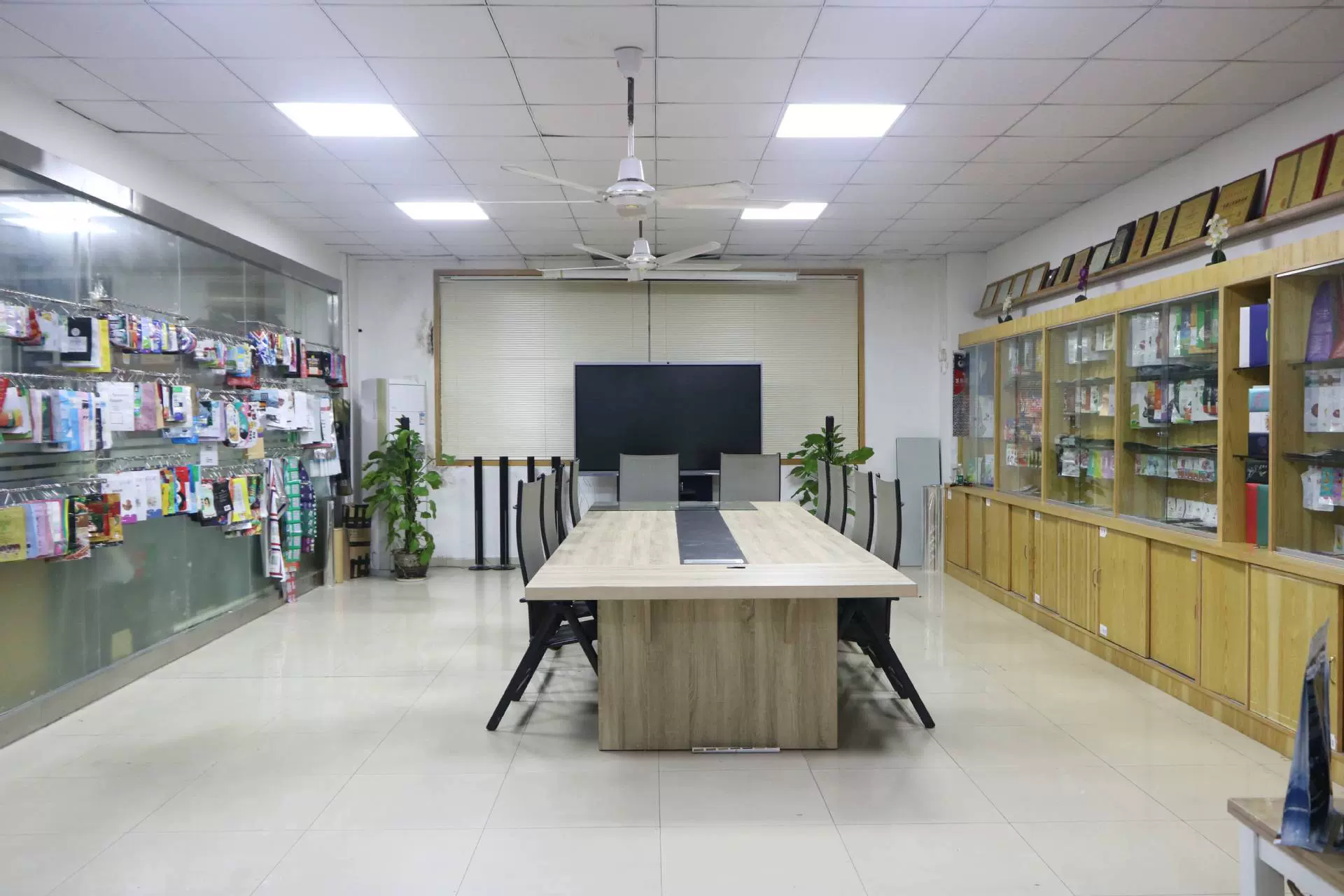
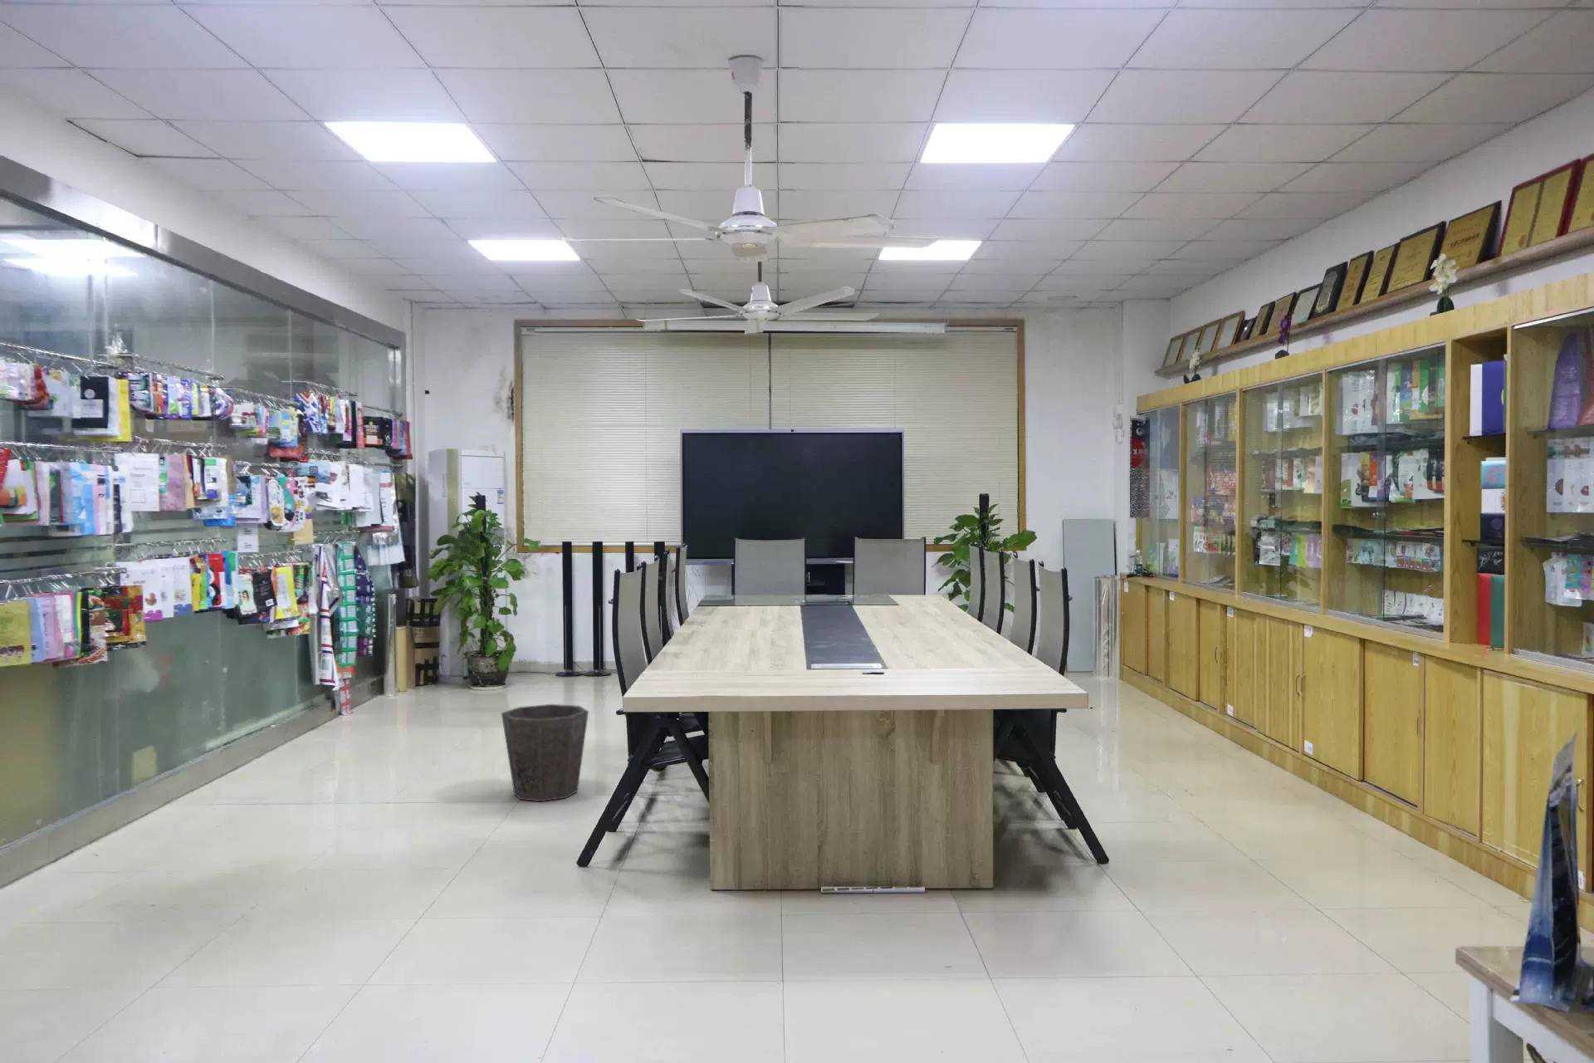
+ waste bin (546, 752)
